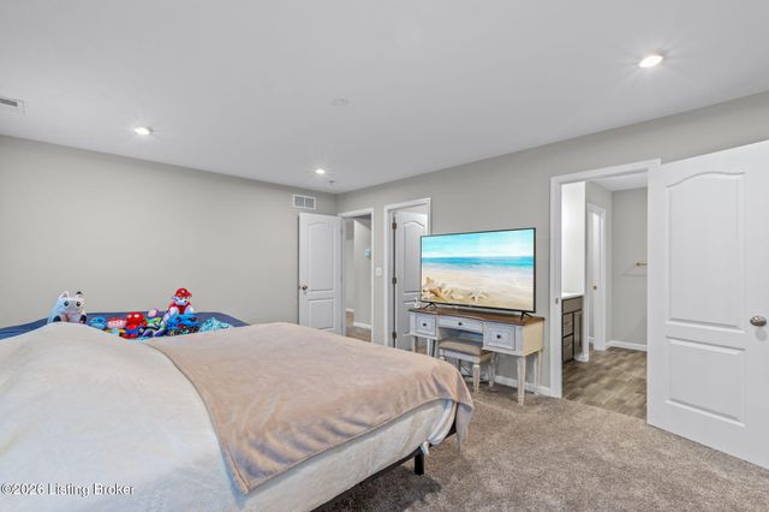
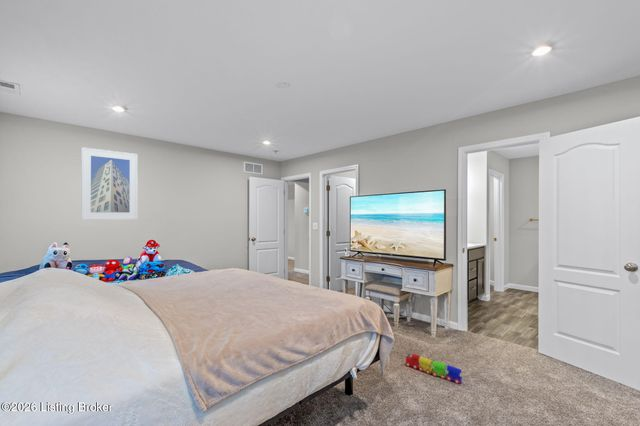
+ toy train (433, 366)
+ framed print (110, 185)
